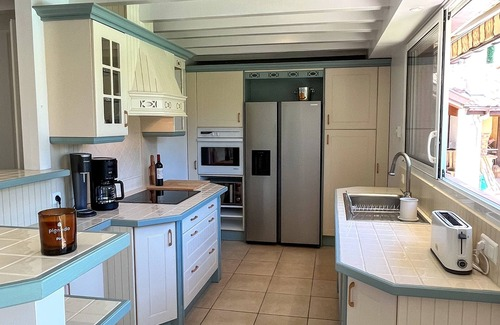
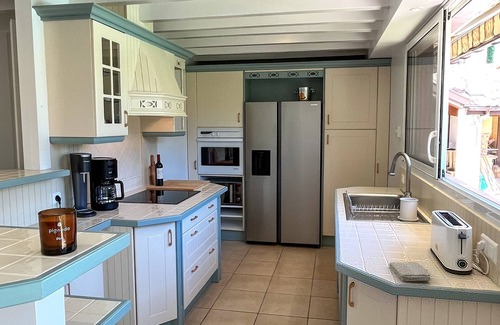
+ washcloth (409, 270)
